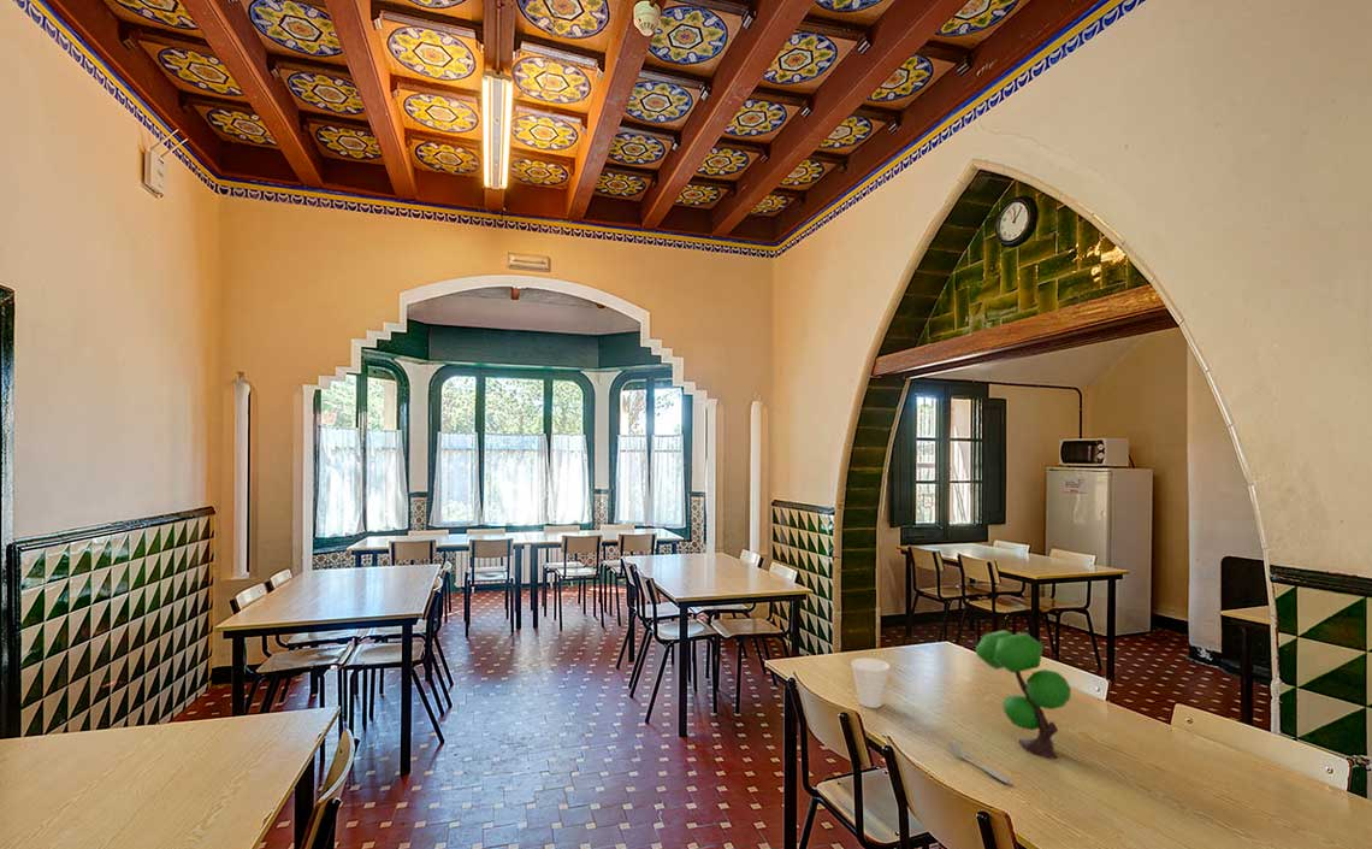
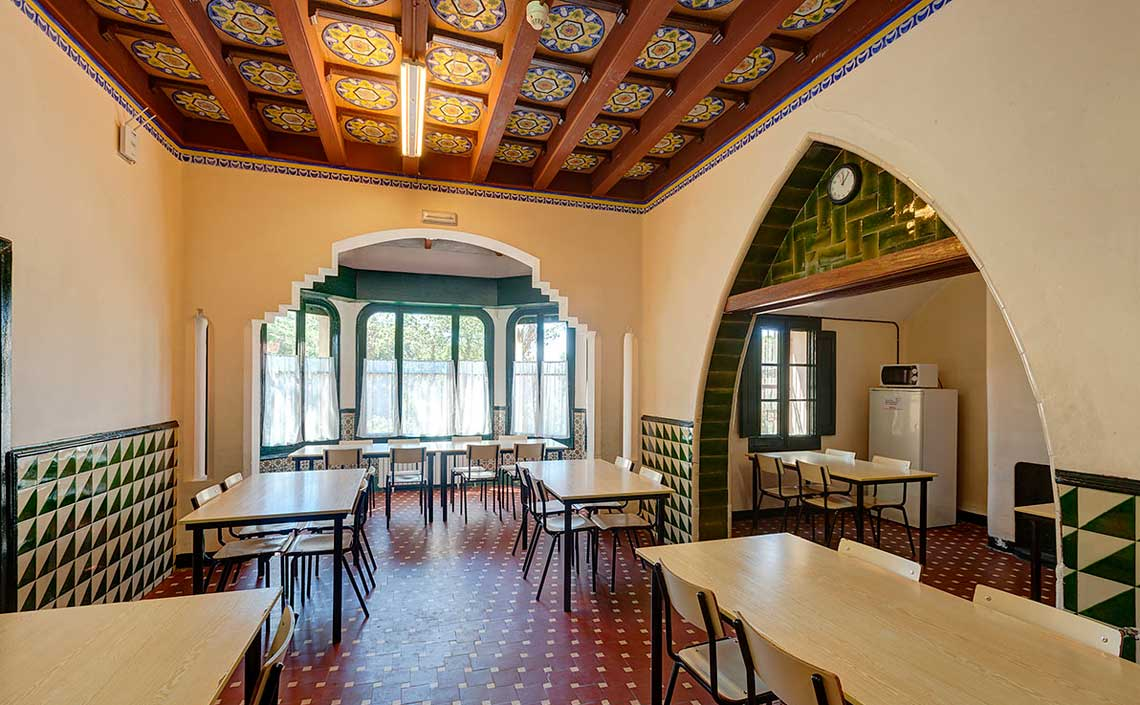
- spoon (977, 763)
- cup (870, 683)
- plant (1019, 684)
